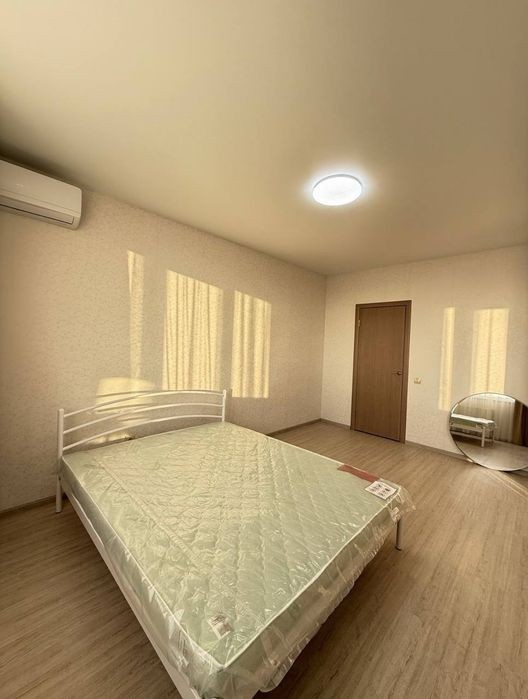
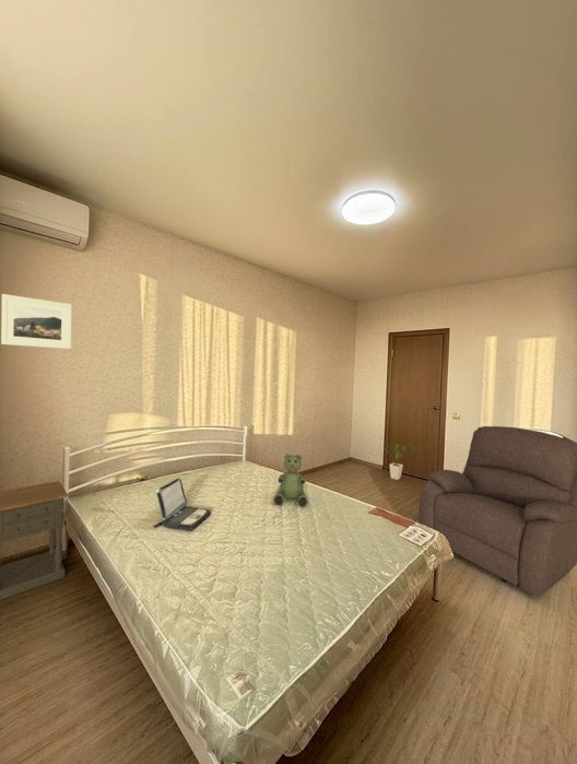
+ nightstand (27, 534)
+ chair (501, 492)
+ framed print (38, 322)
+ house plant (398, 460)
+ teddy bear (292, 477)
+ laptop (182, 502)
